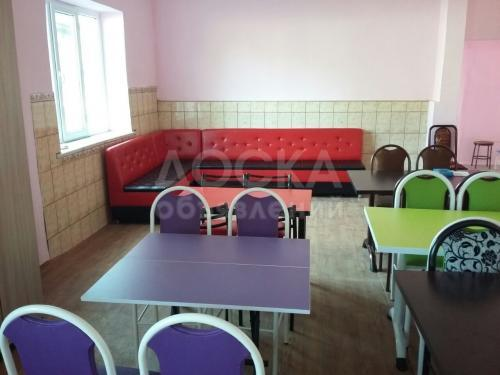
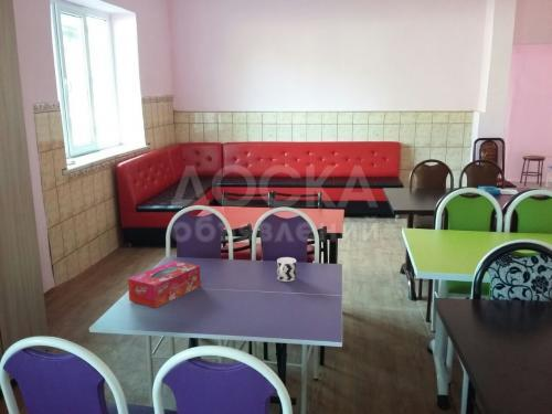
+ cup (285, 269)
+ tissue box (166, 283)
